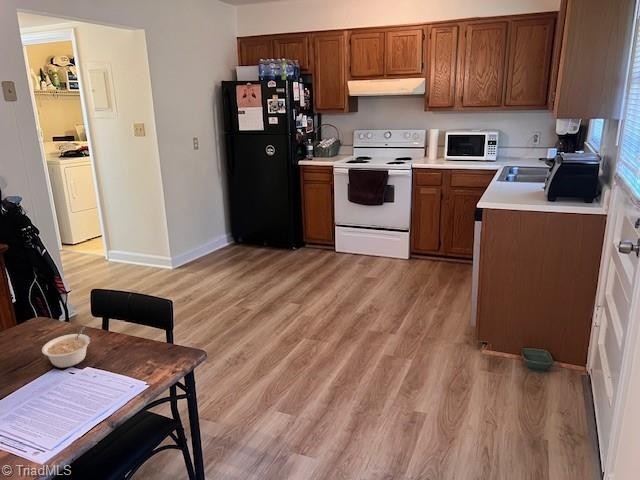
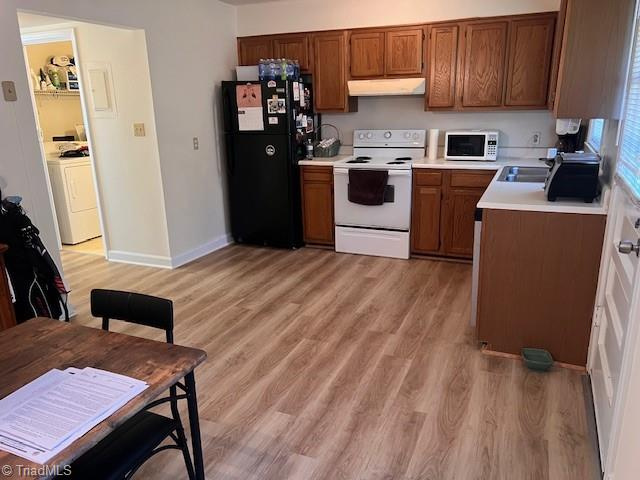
- legume (67, 349)
